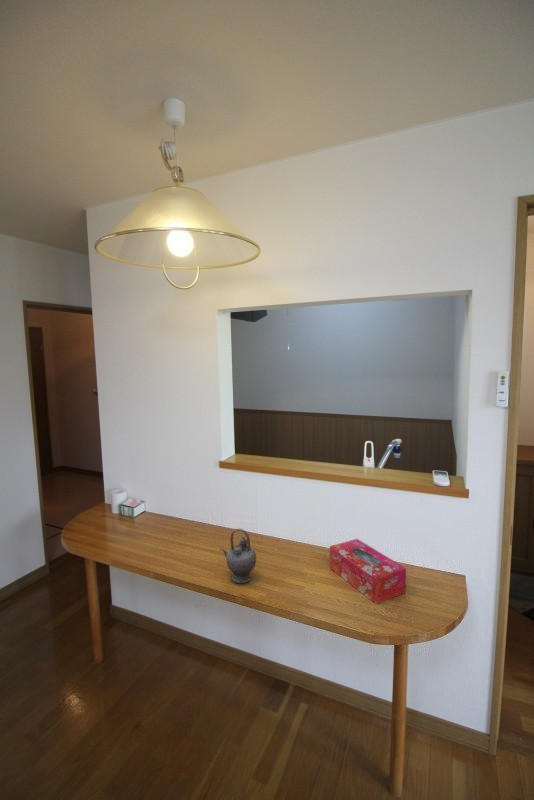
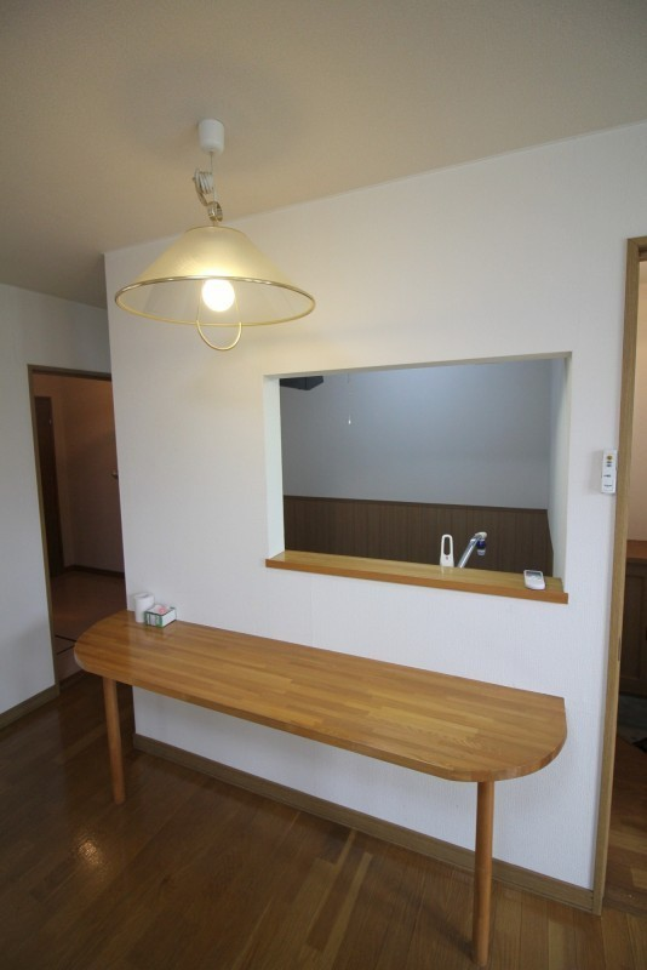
- tissue box (365, 568)
- teapot (237, 553)
